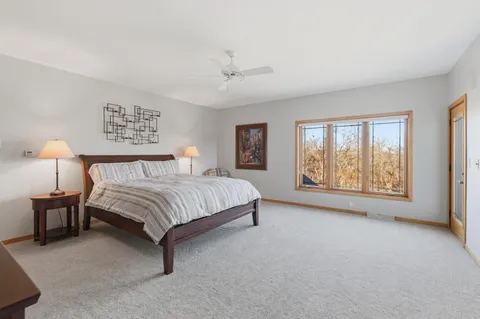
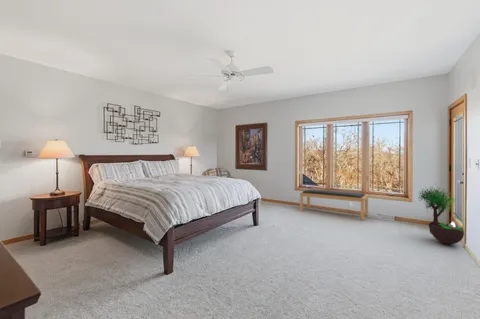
+ bench (332, 198)
+ potted tree (440, 213)
